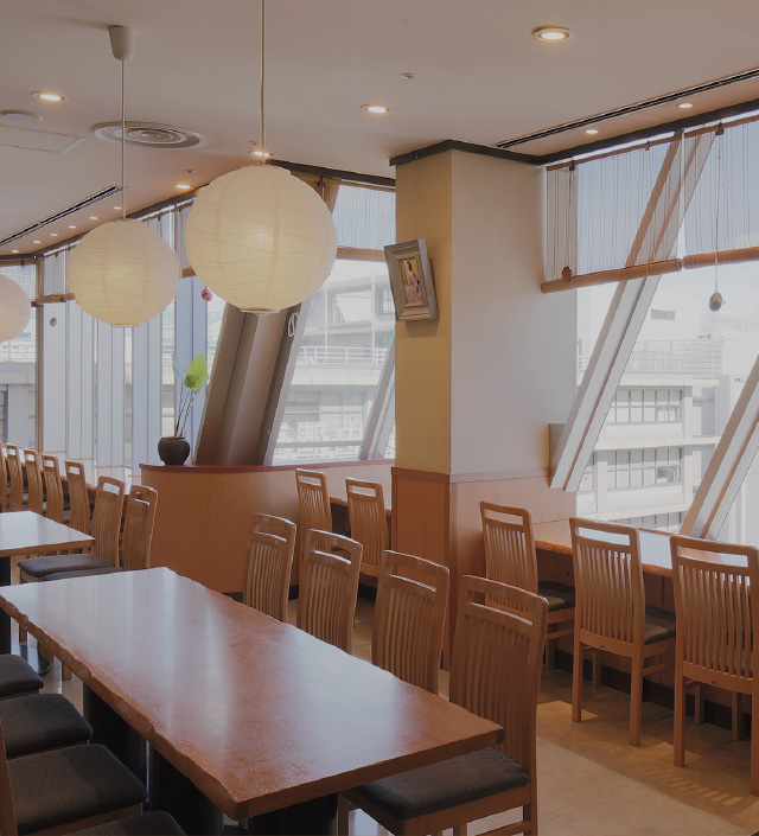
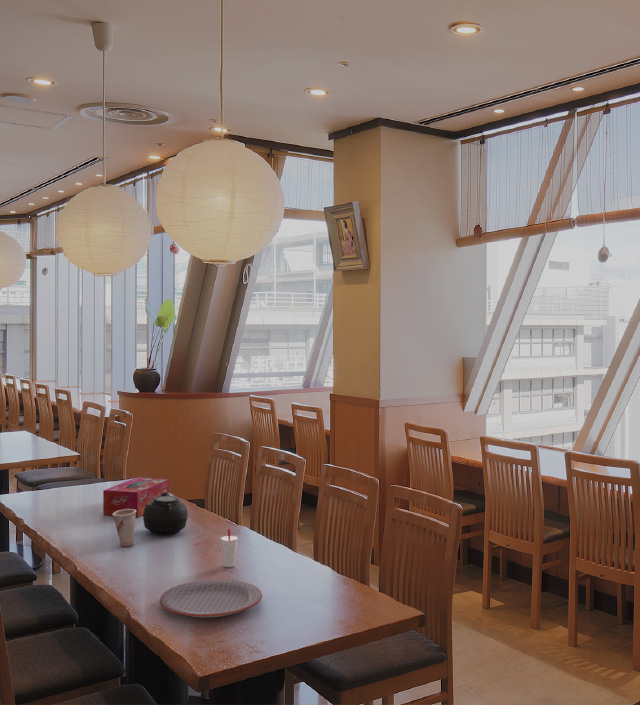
+ teapot (165, 513)
+ cup (124, 528)
+ plate (211, 600)
+ tissue box (137, 496)
+ cup (229, 547)
